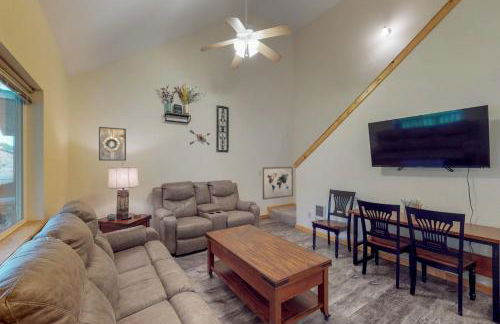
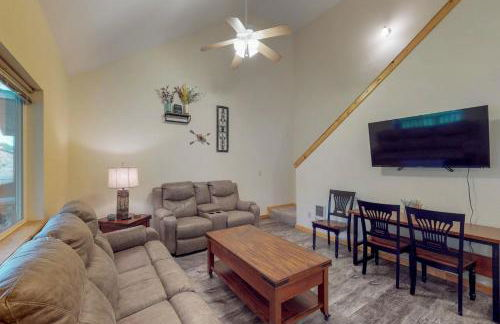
- wall art (278, 182)
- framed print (112, 144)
